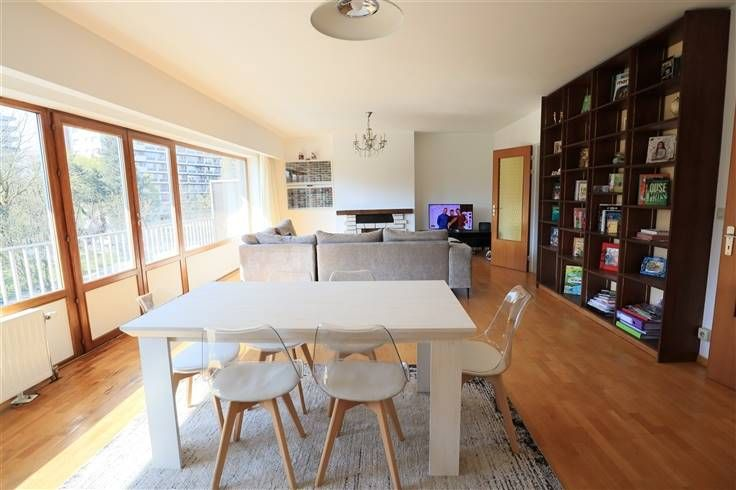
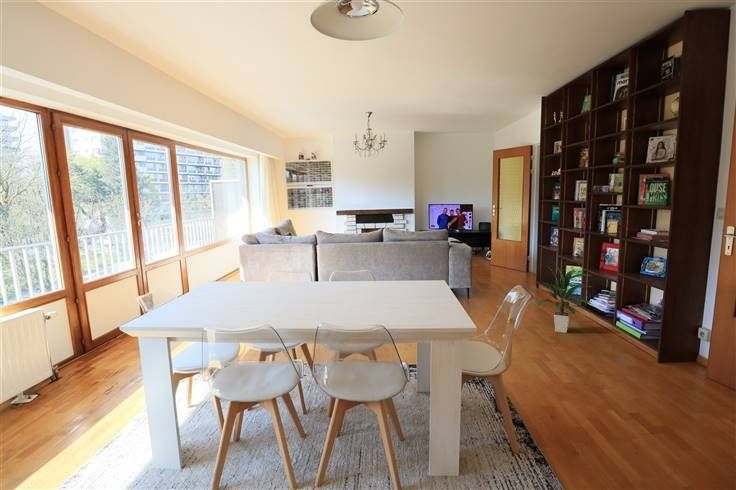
+ indoor plant (563, 298)
